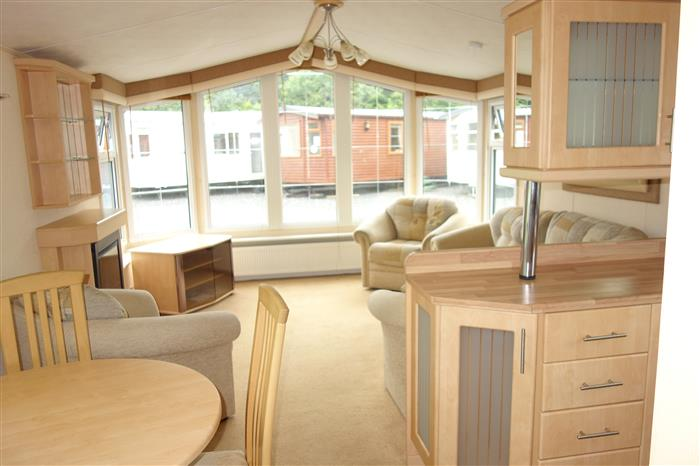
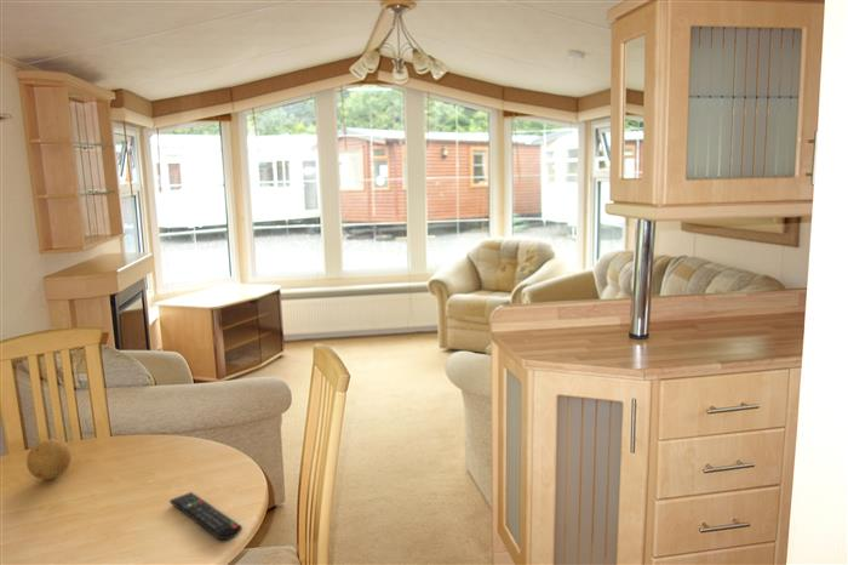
+ remote control (205, 515)
+ fruit (48, 458)
